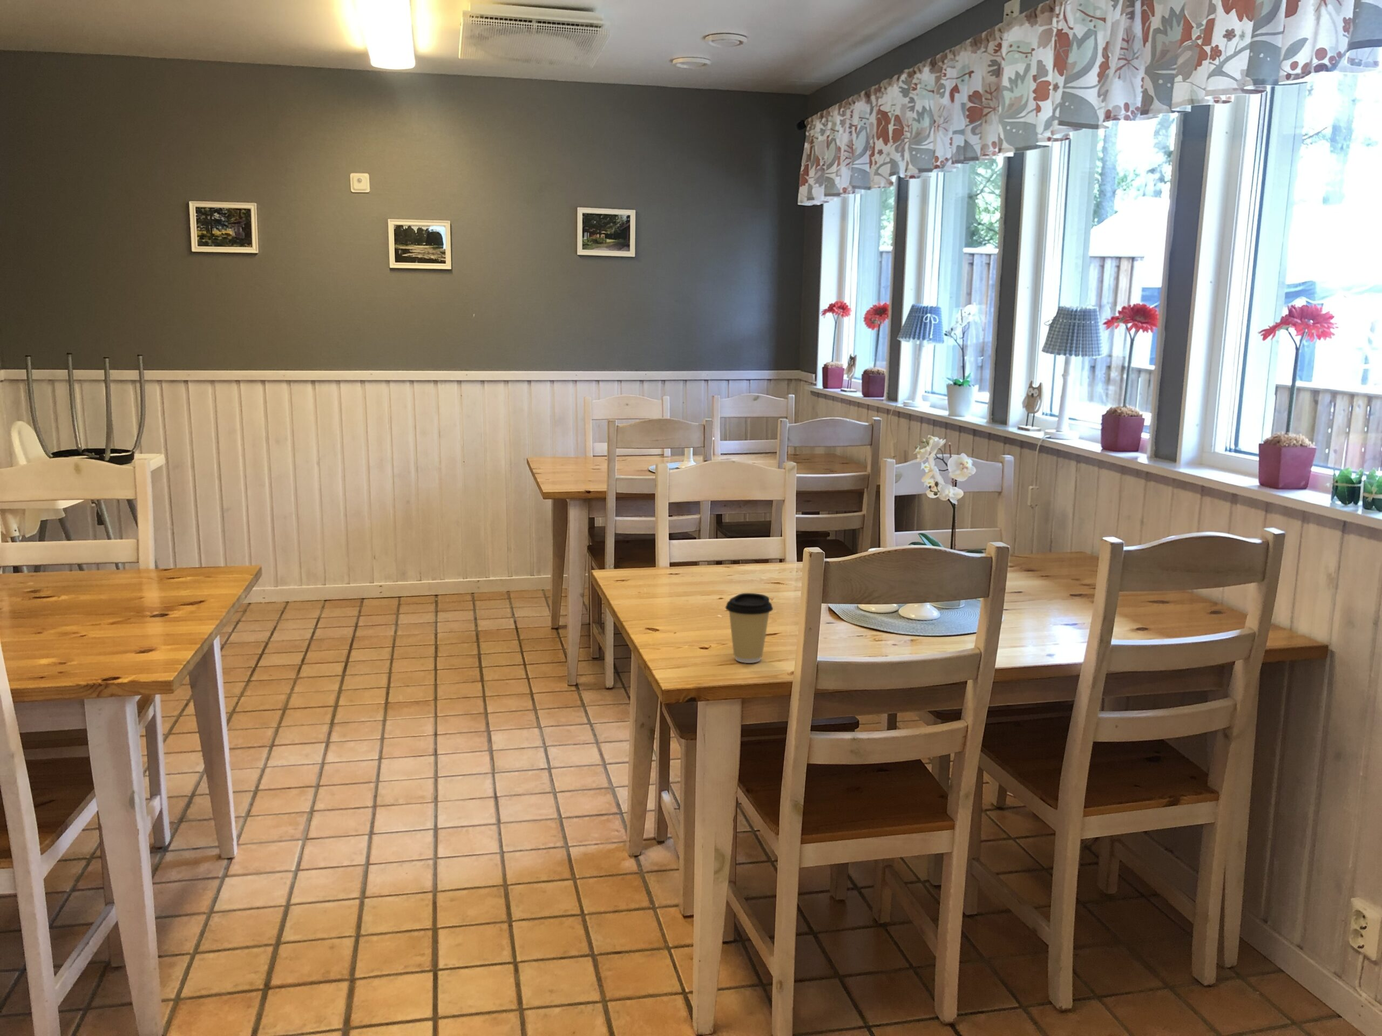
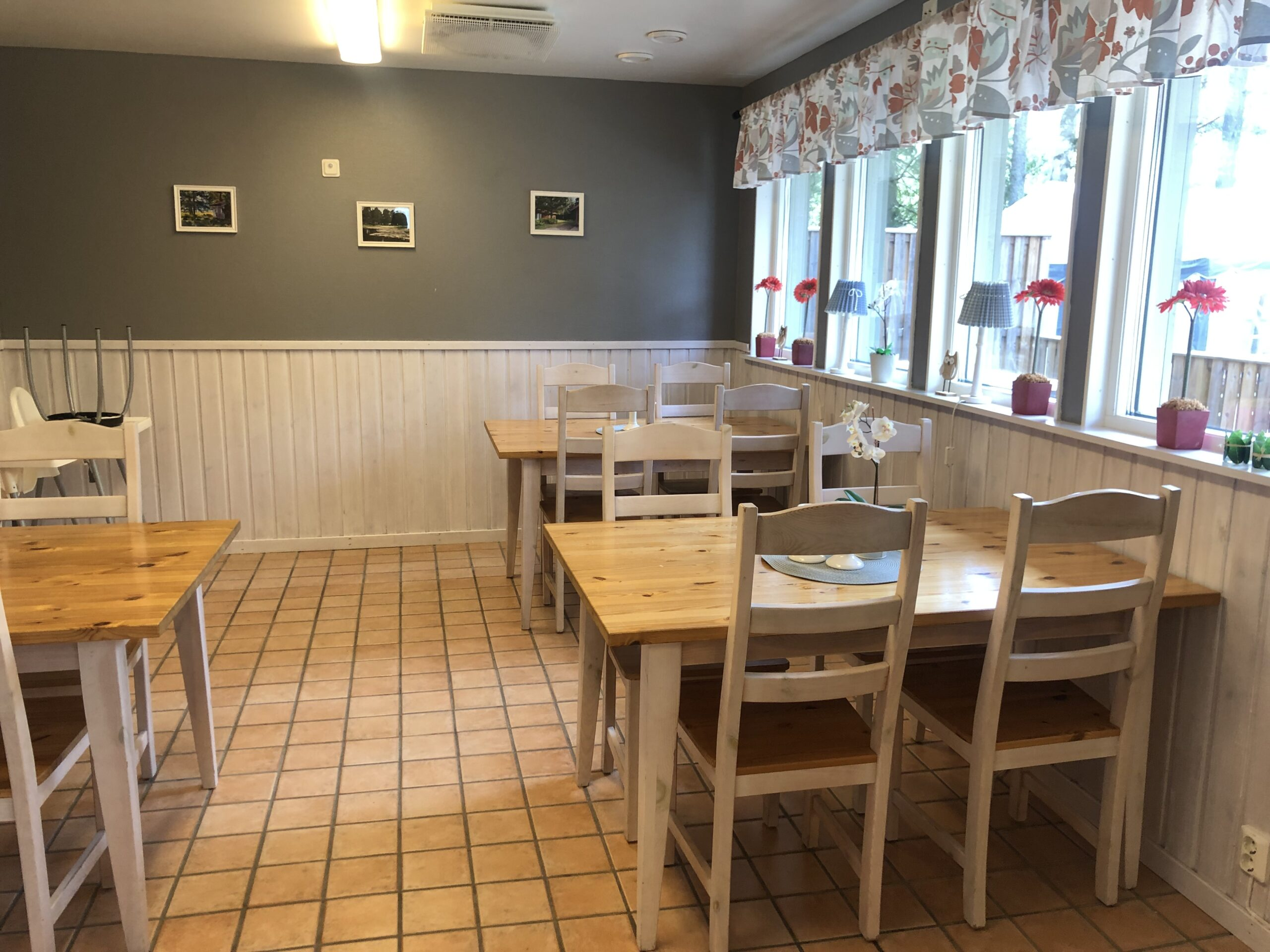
- coffee cup (749, 628)
